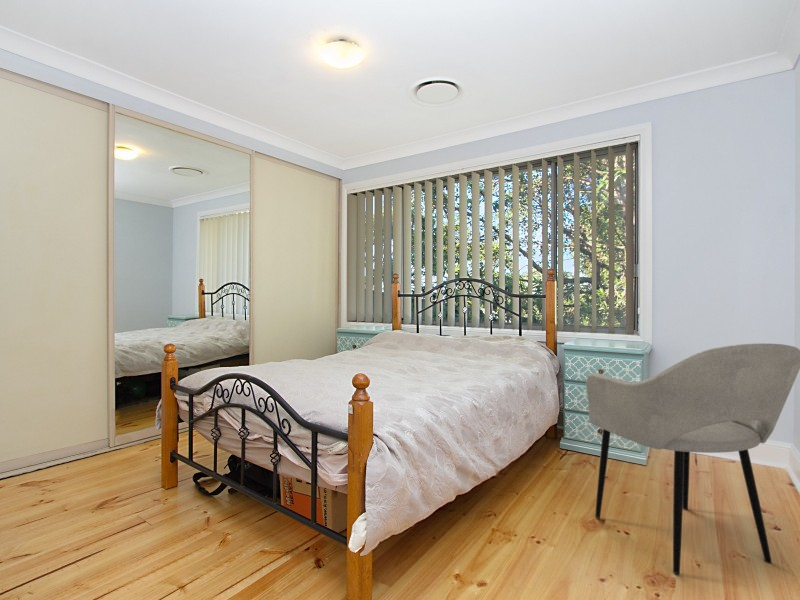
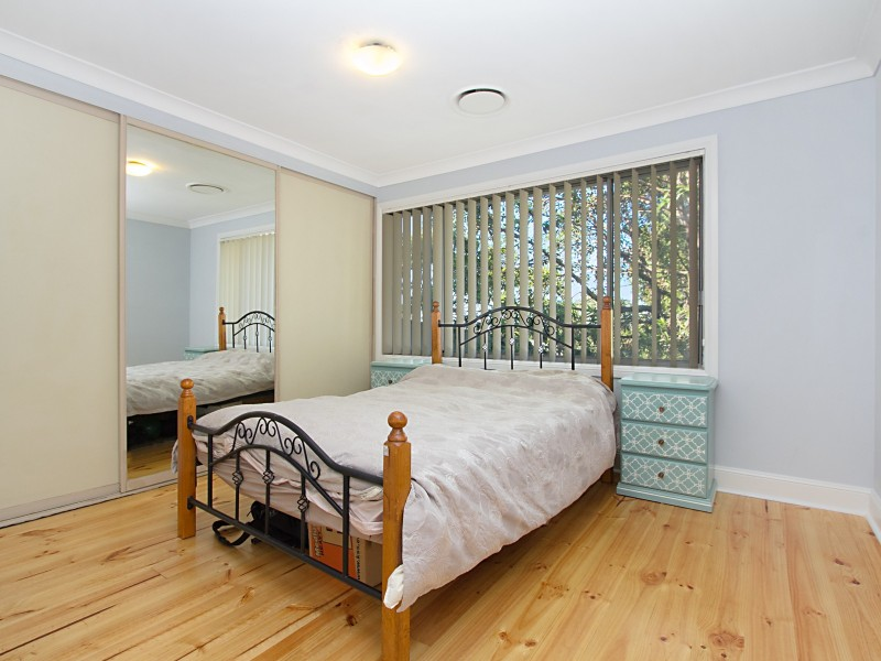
- armchair (691, 440)
